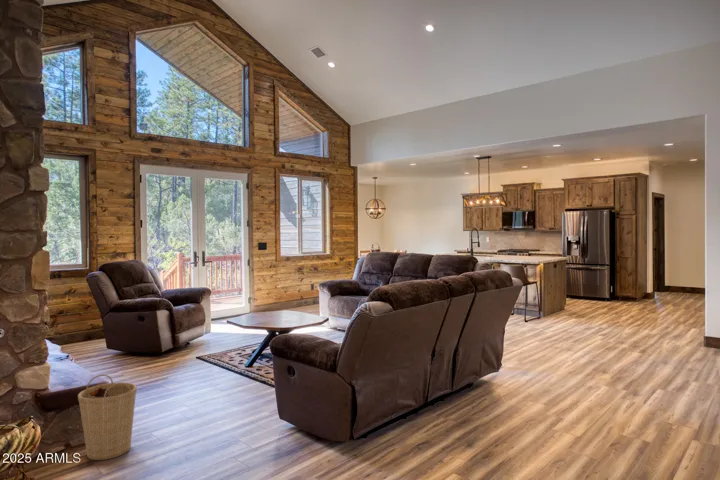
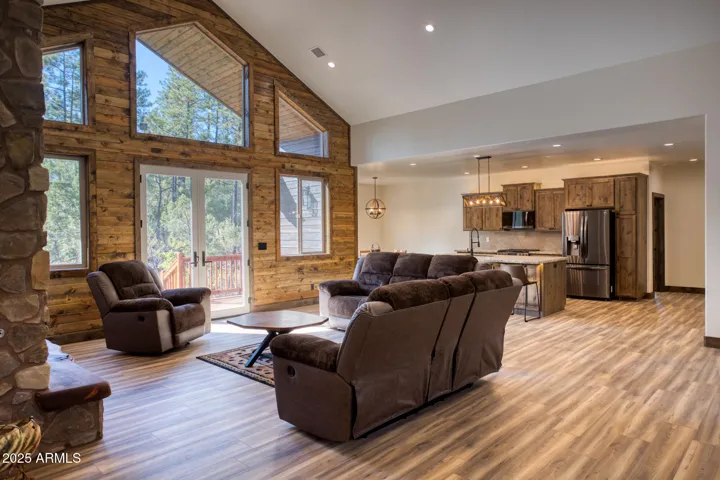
- basket (108, 414)
